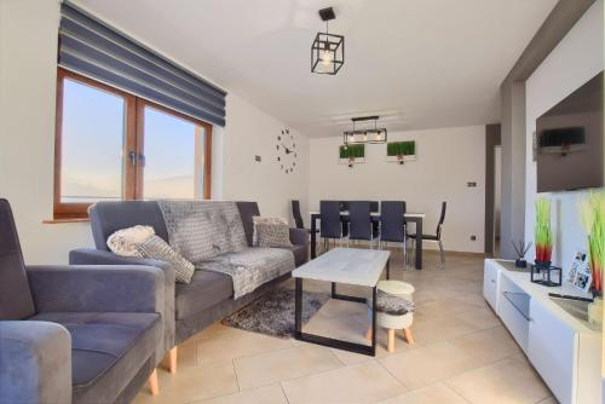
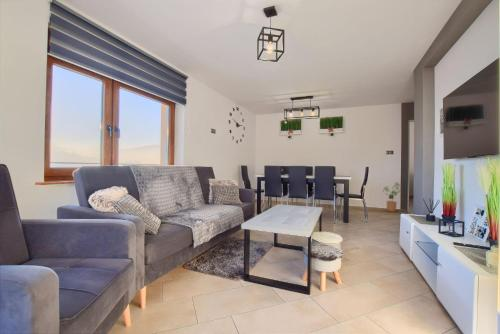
+ house plant (393, 197)
